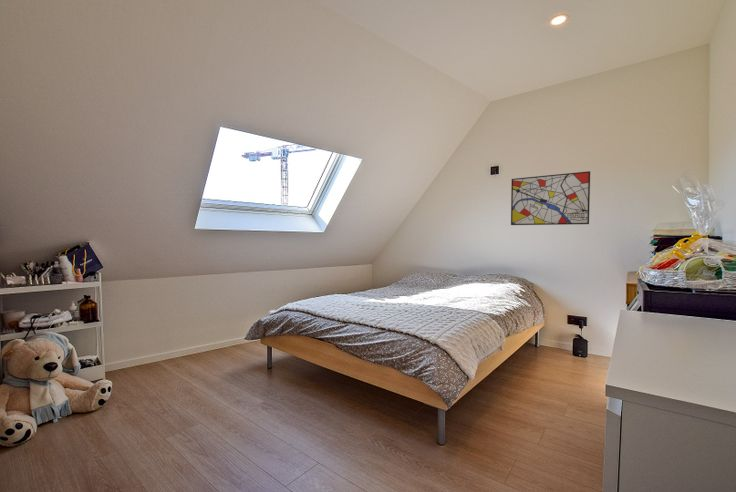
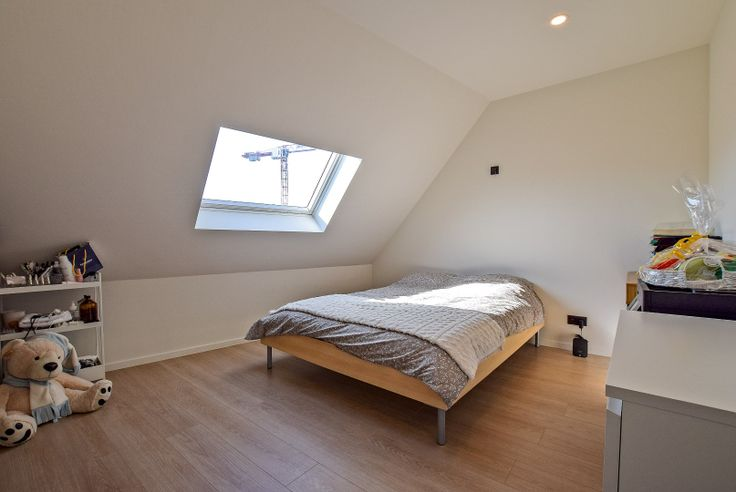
- wall art (547, 200)
